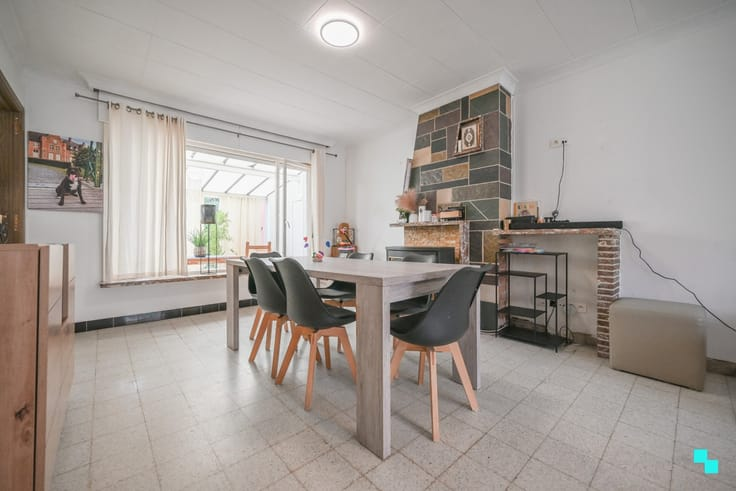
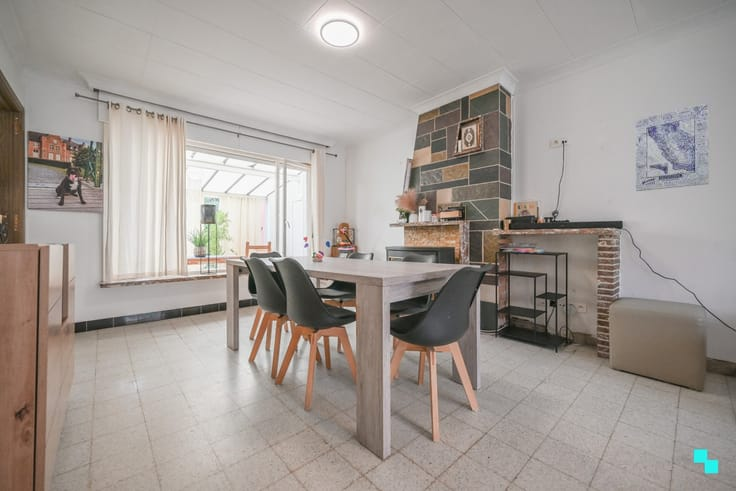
+ wall art (670, 149)
